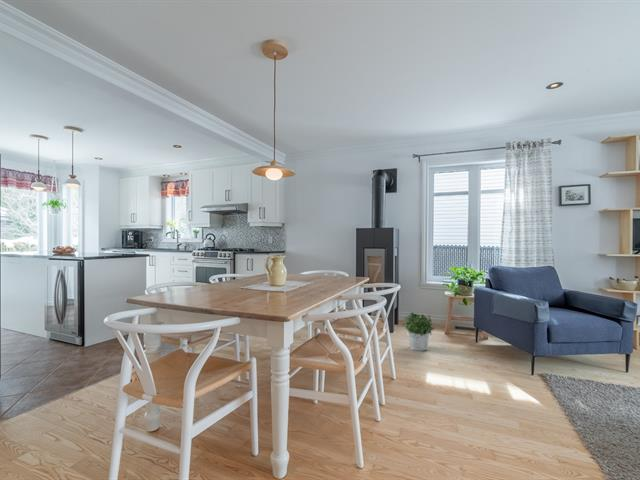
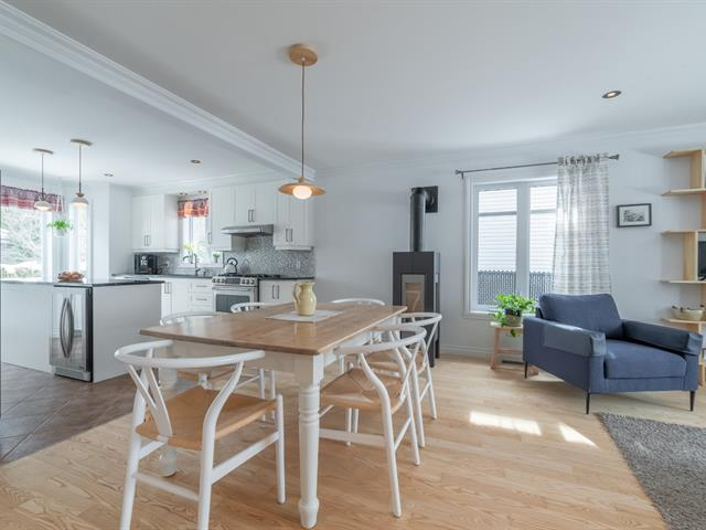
- potted plant (418, 330)
